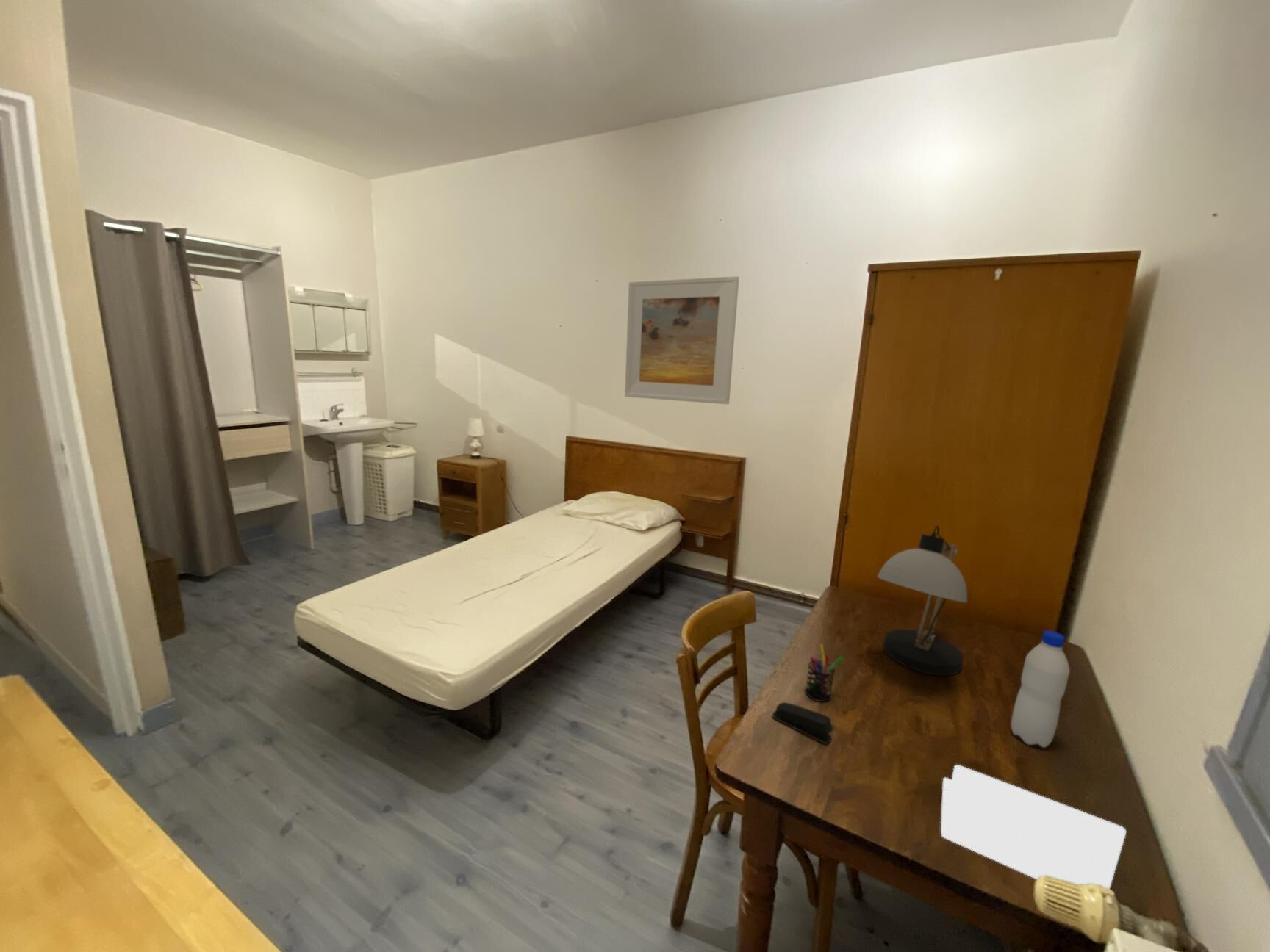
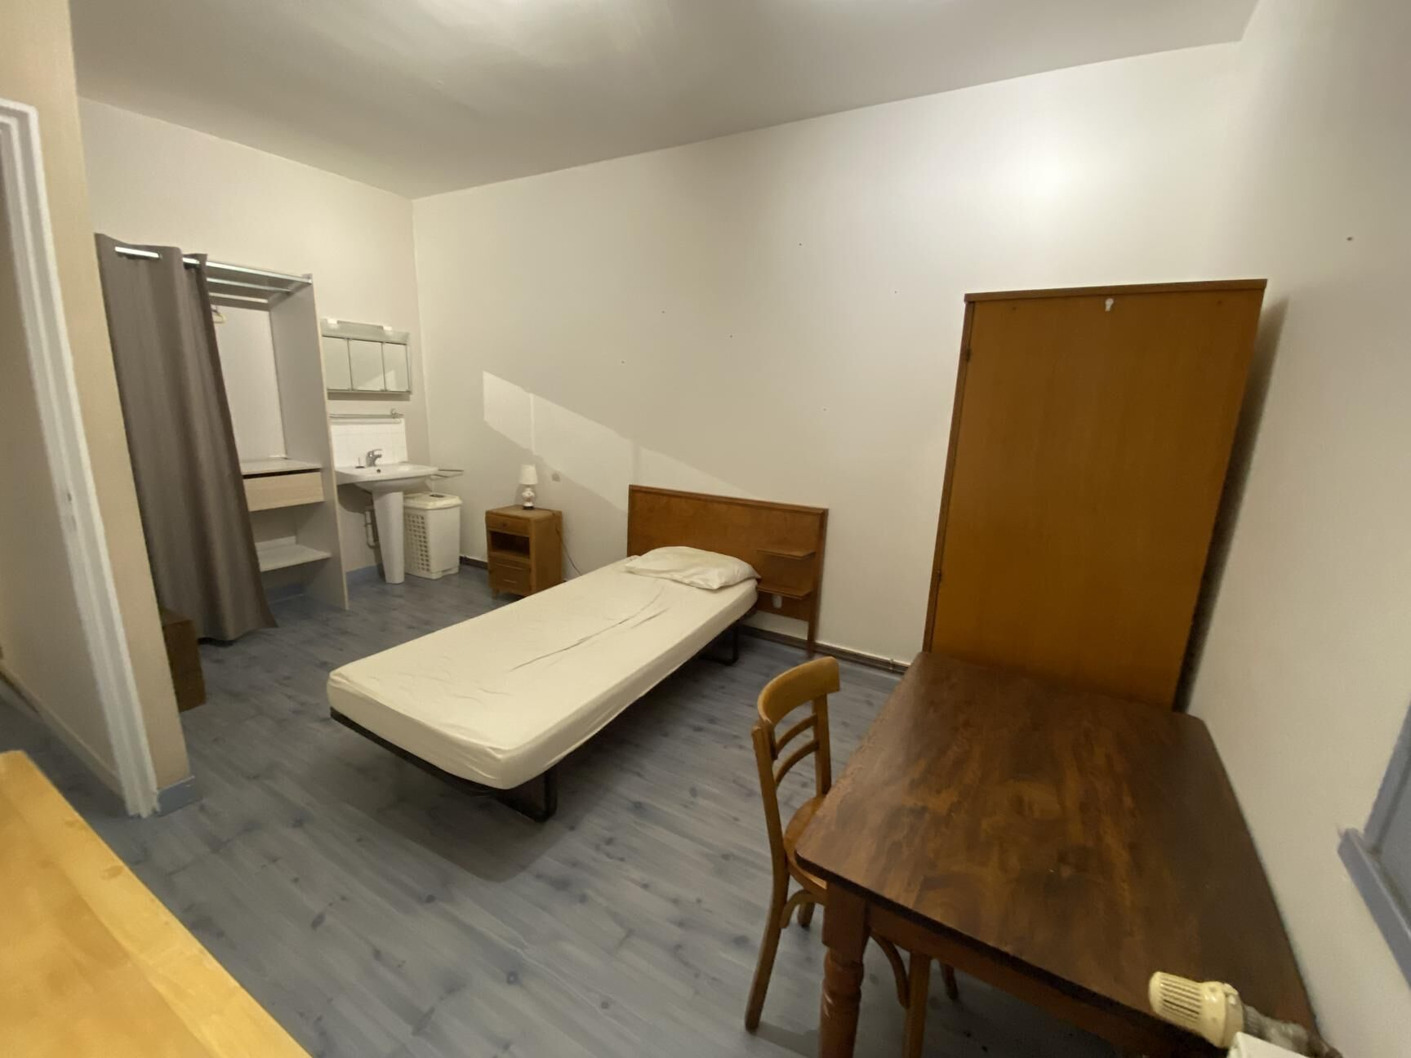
- pen holder (824, 672)
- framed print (677, 341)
- water bottle (1041, 687)
- desk lamp (929, 593)
- stapler (802, 717)
- notebook (1020, 801)
